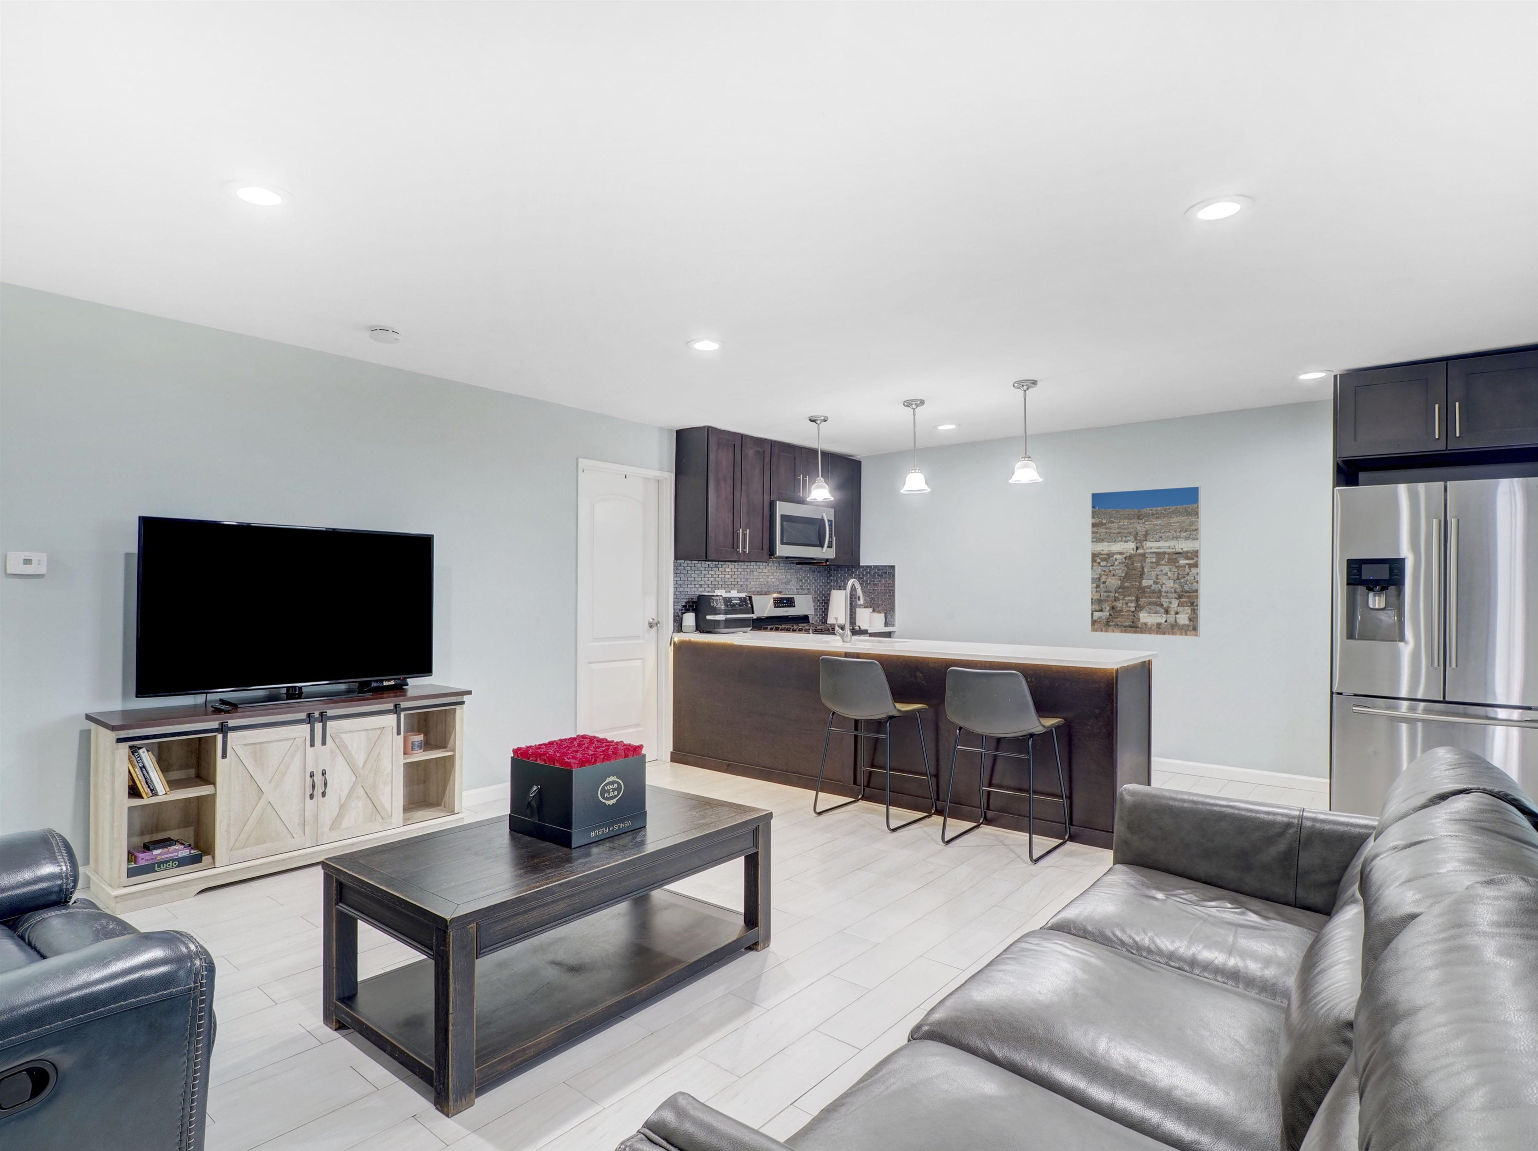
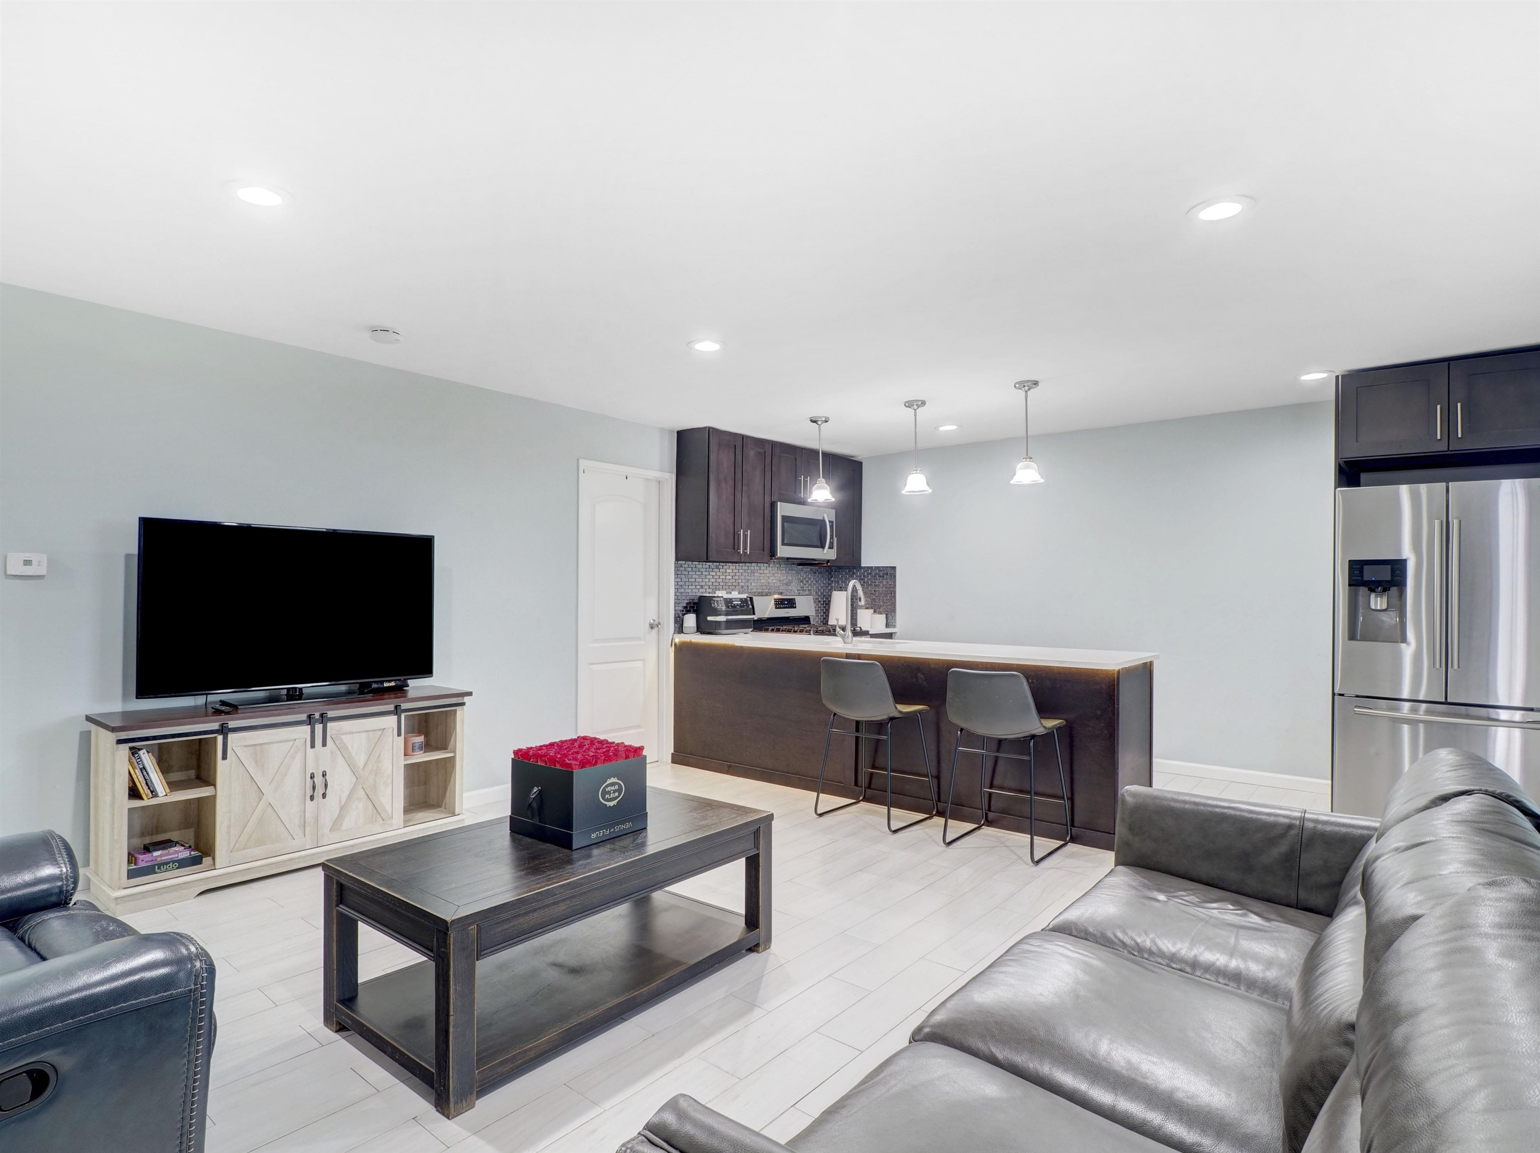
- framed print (1143, 562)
